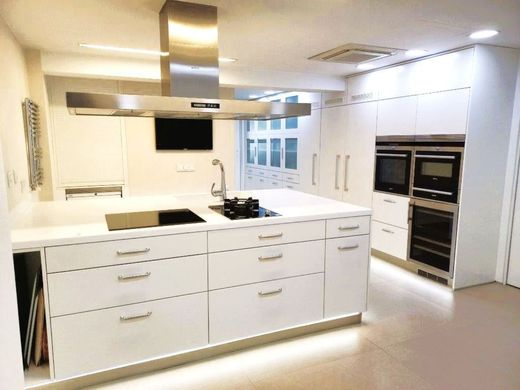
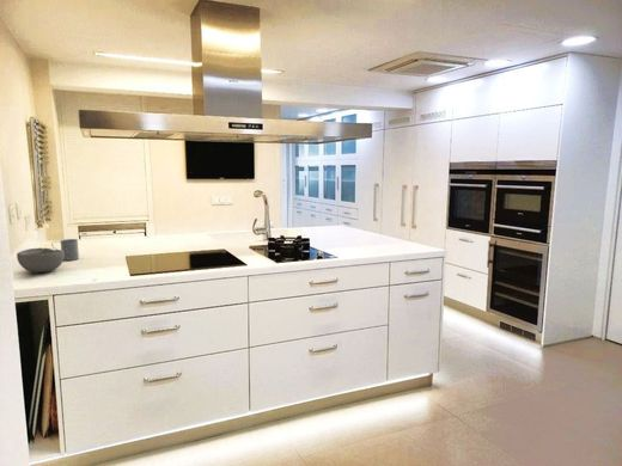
+ mug (65, 250)
+ bowl (41, 260)
